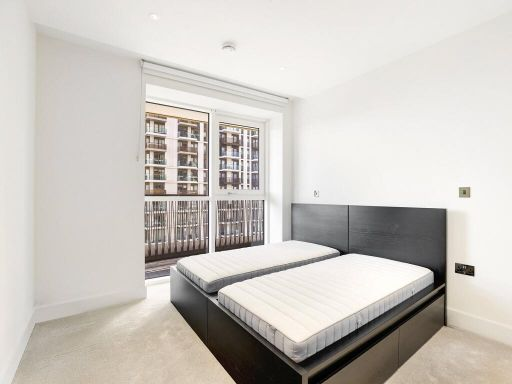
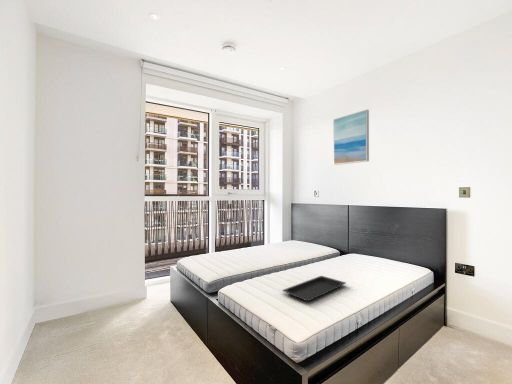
+ serving tray (315, 288)
+ wall art (350, 139)
